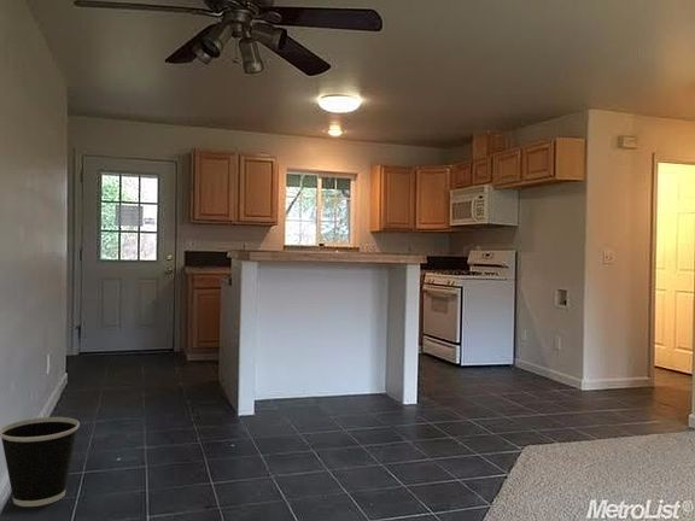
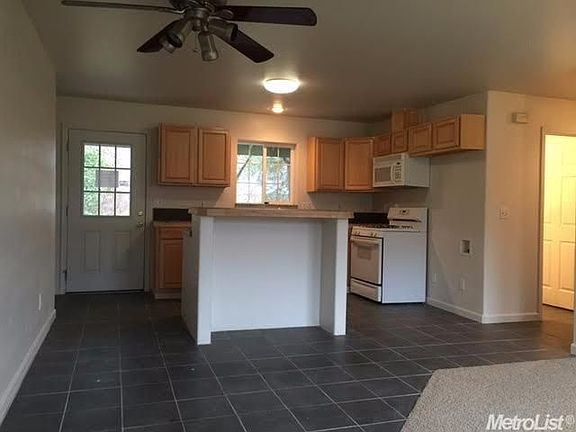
- wastebasket (40, 461)
